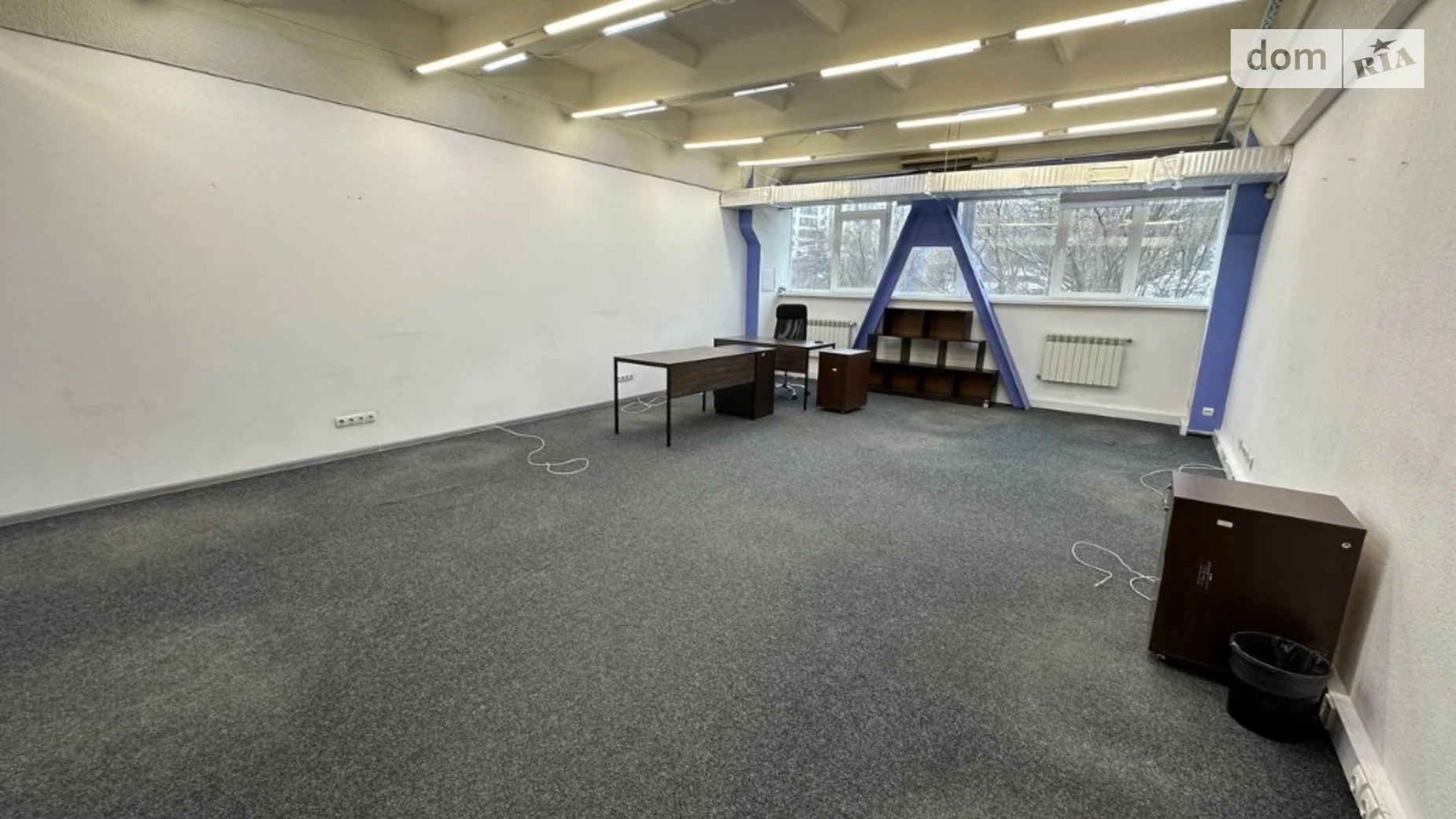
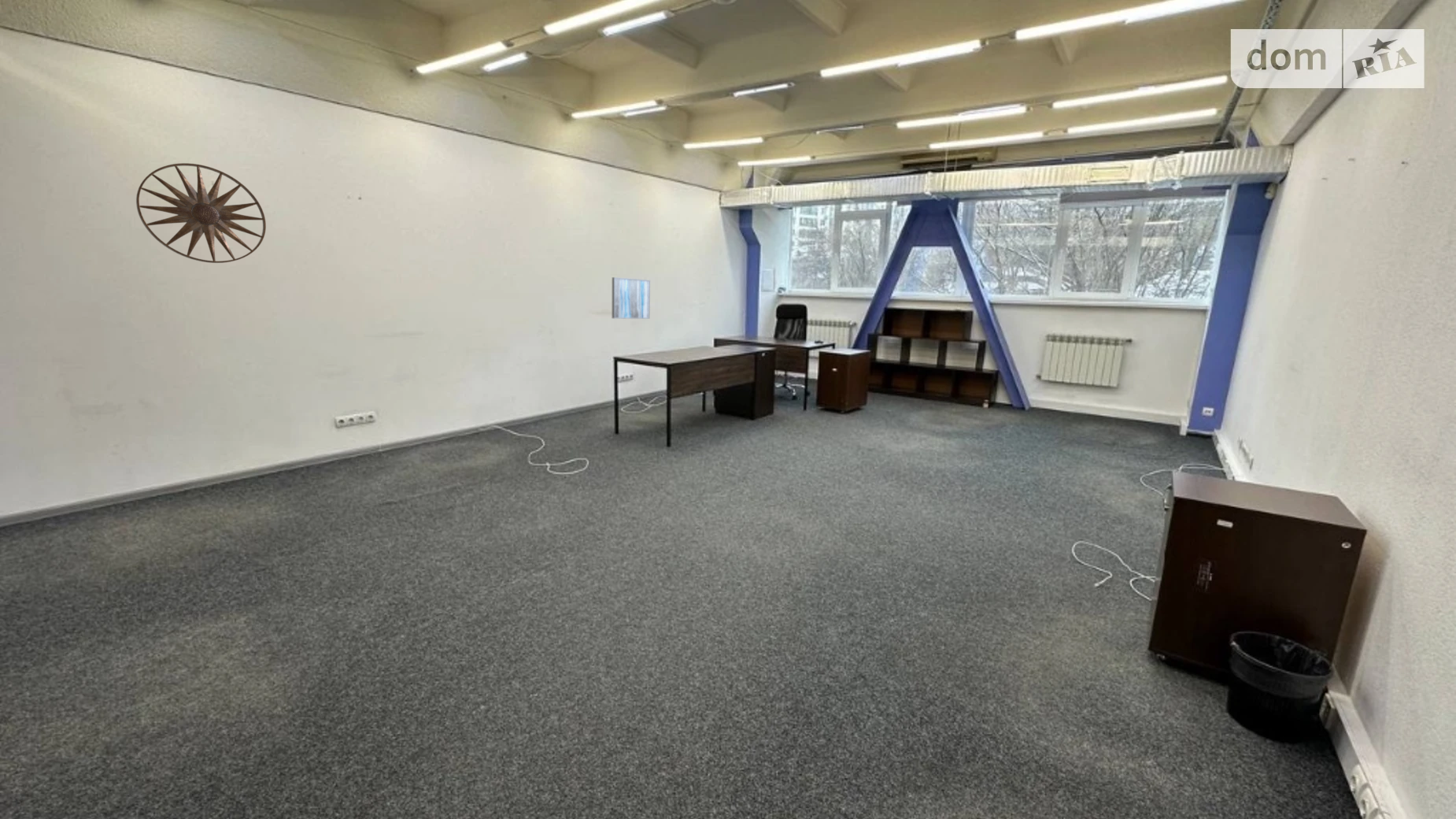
+ wall art (205, 214)
+ wall art (631, 298)
